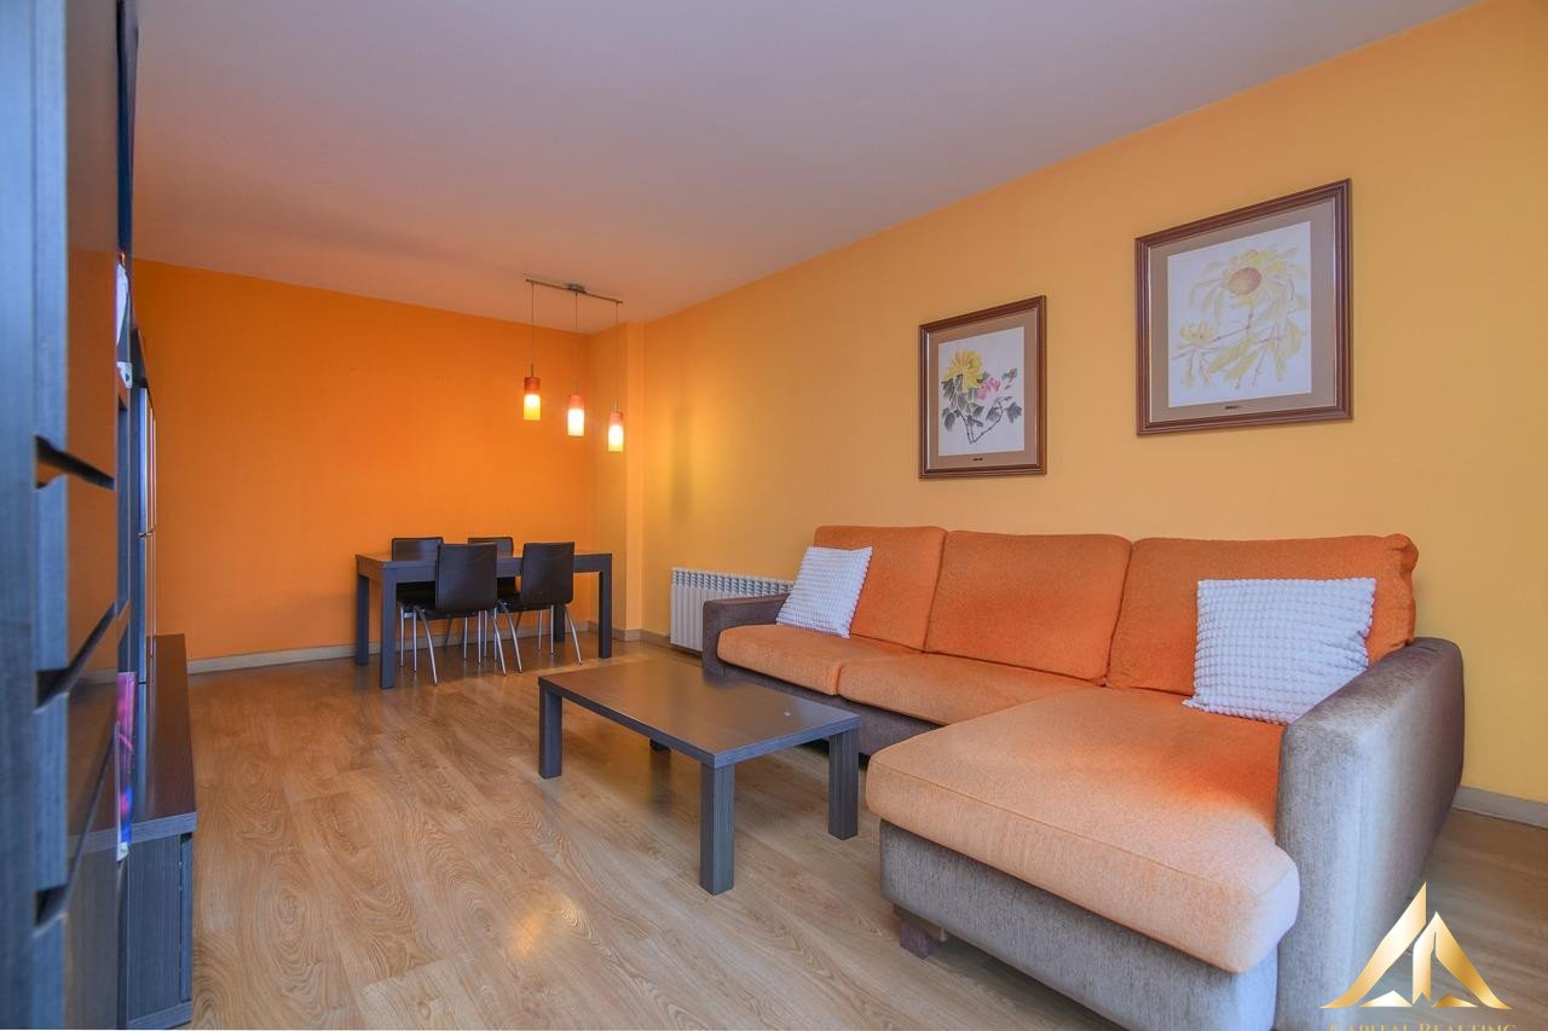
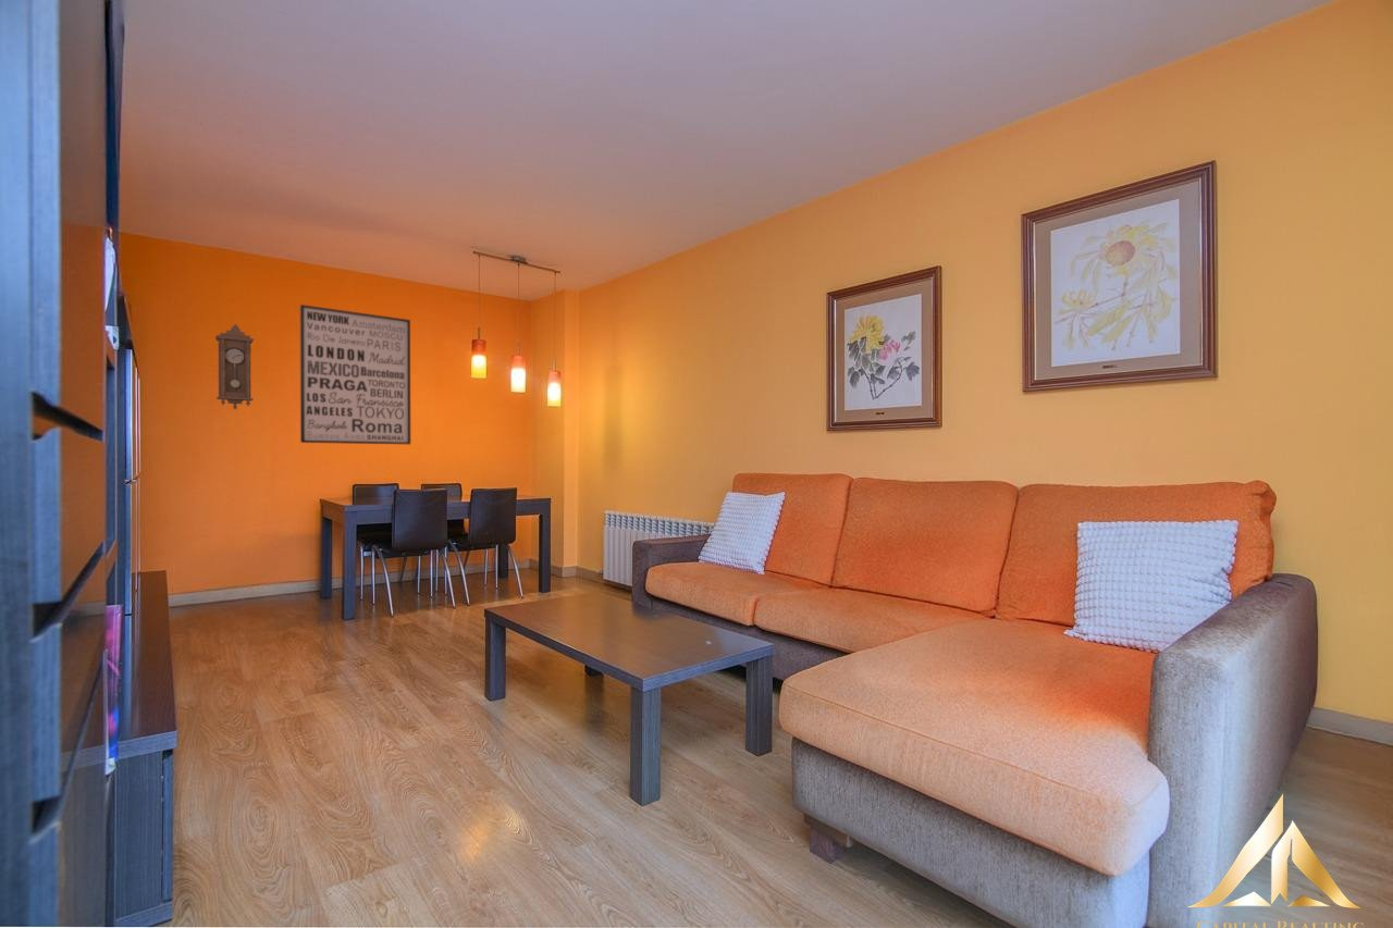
+ pendulum clock (234, 367)
+ wall art (357, 378)
